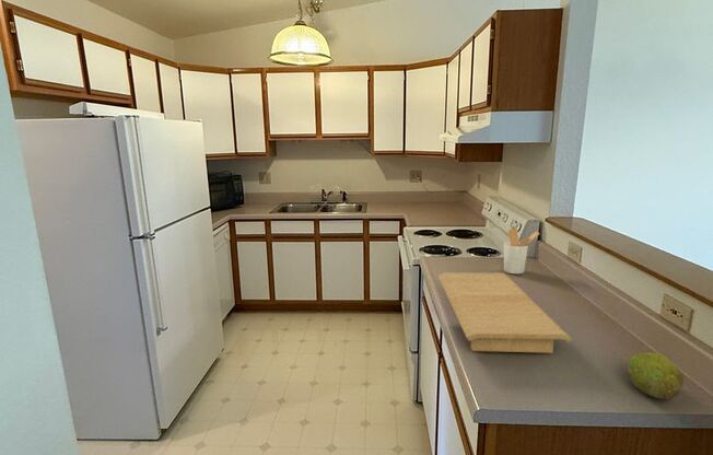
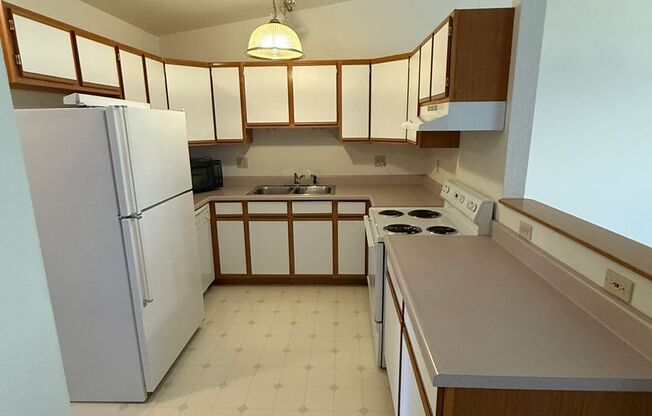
- utensil holder (521, 250)
- fruit (651, 371)
- cutting board (490, 306)
